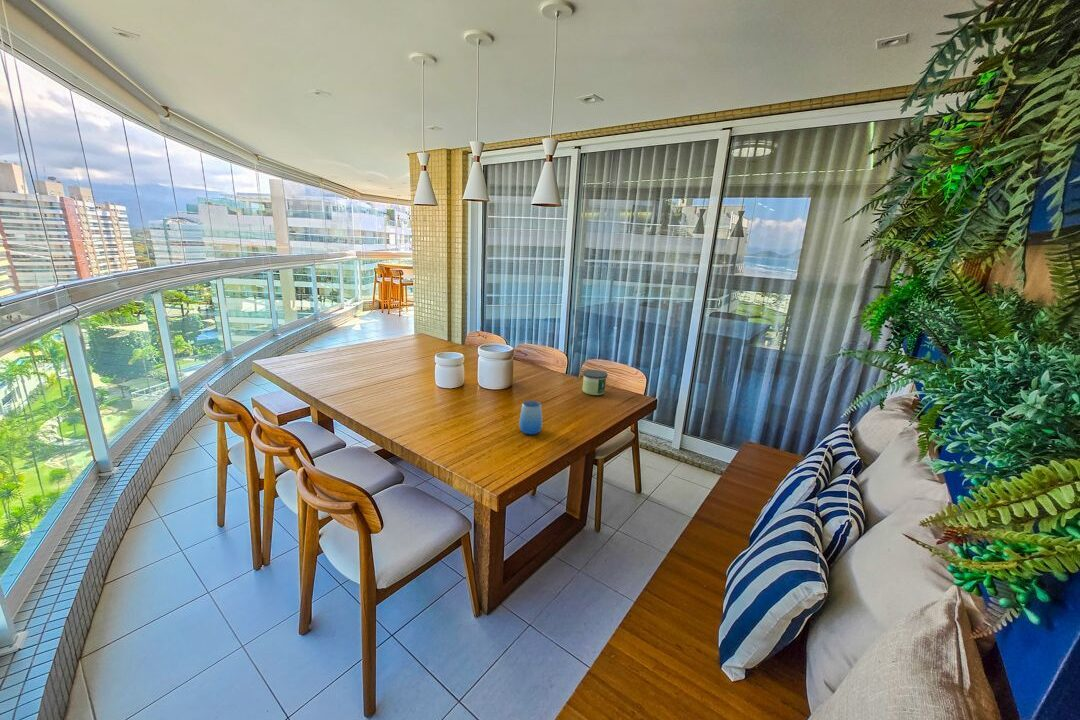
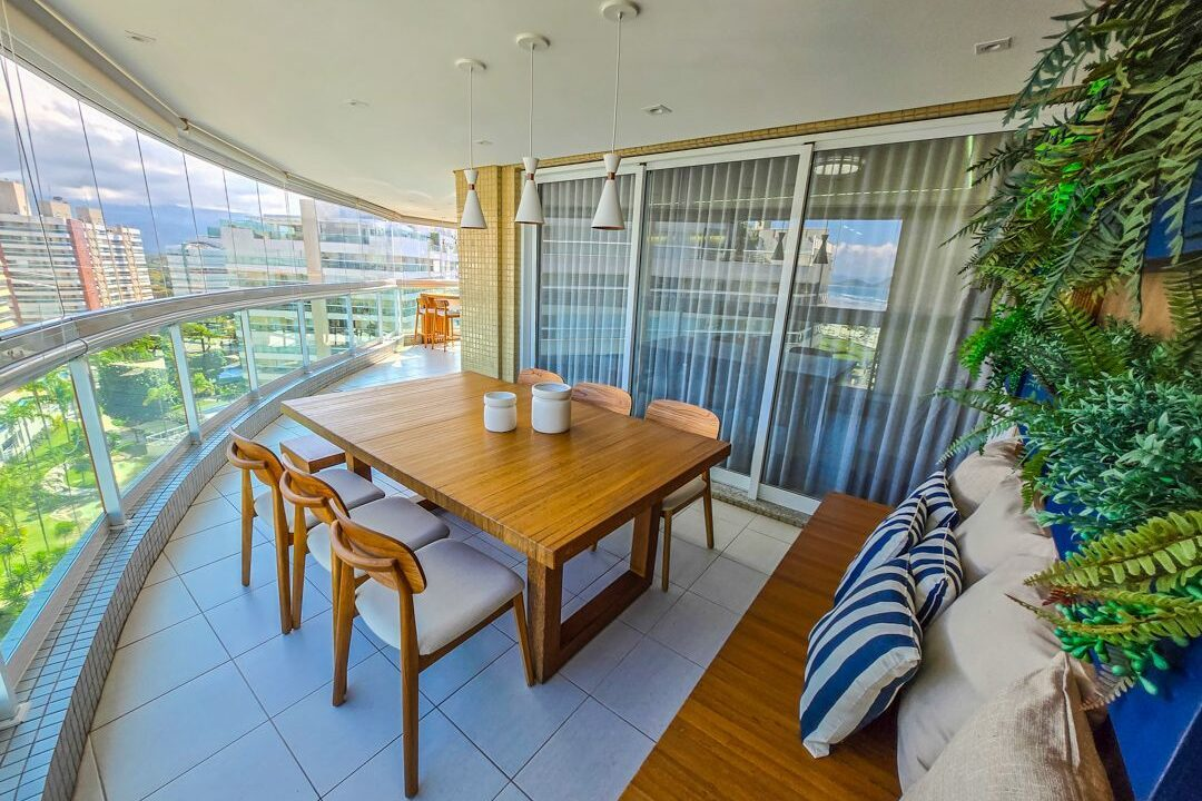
- cup (531, 417)
- candle (594, 382)
